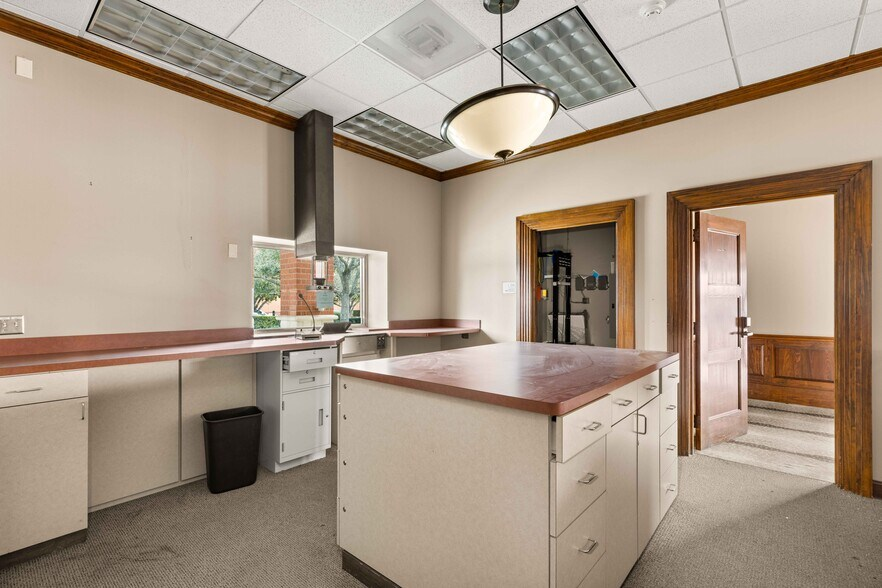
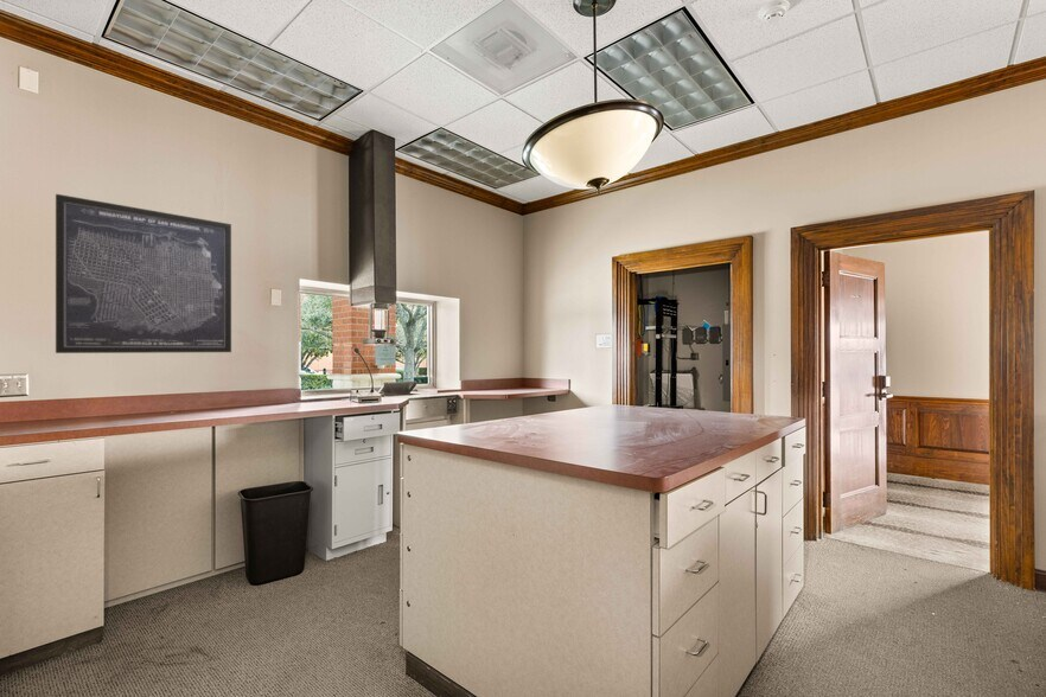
+ wall art (152, 281)
